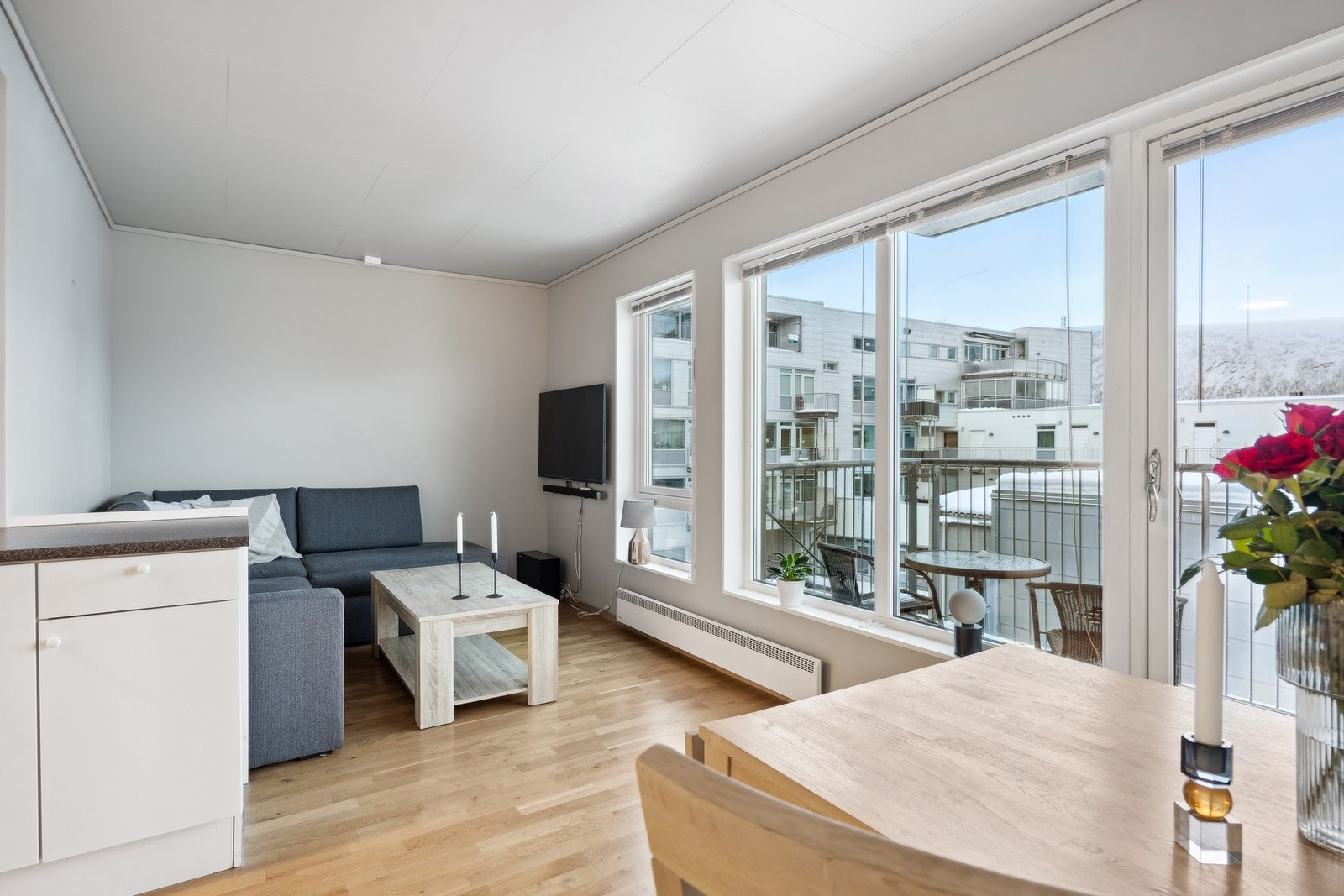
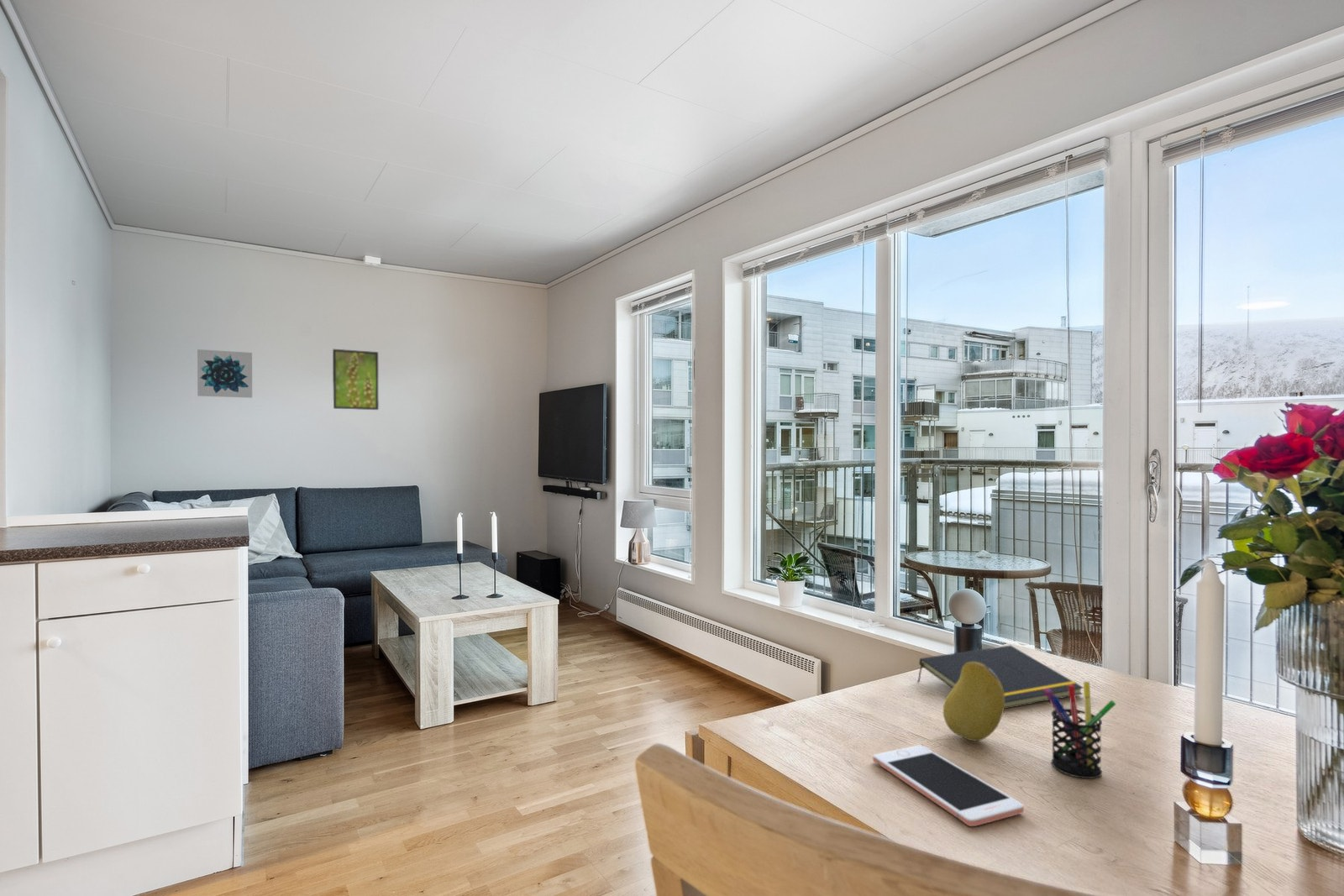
+ wall art (225, 374)
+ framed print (355, 380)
+ cell phone (942, 781)
+ notepad (999, 675)
+ fruit (973, 700)
+ pen holder (1081, 726)
